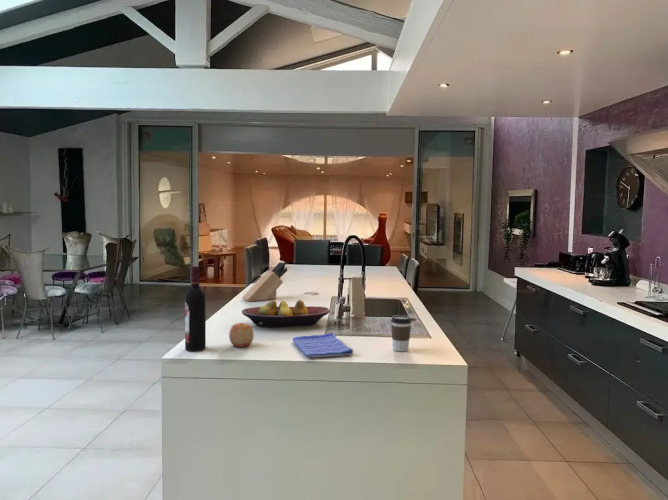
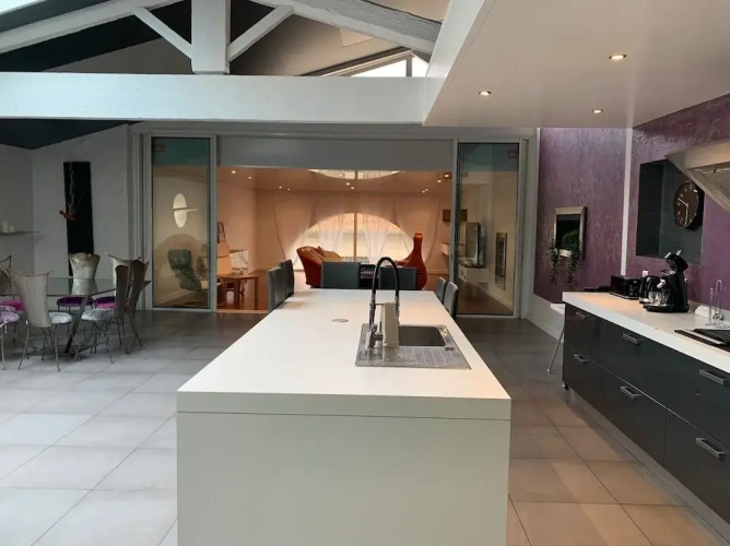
- knife block (265, 280)
- fruit bowl (286, 311)
- wine bottle (195, 307)
- coffee cup (400, 333)
- dish towel (321, 344)
- apple (241, 334)
